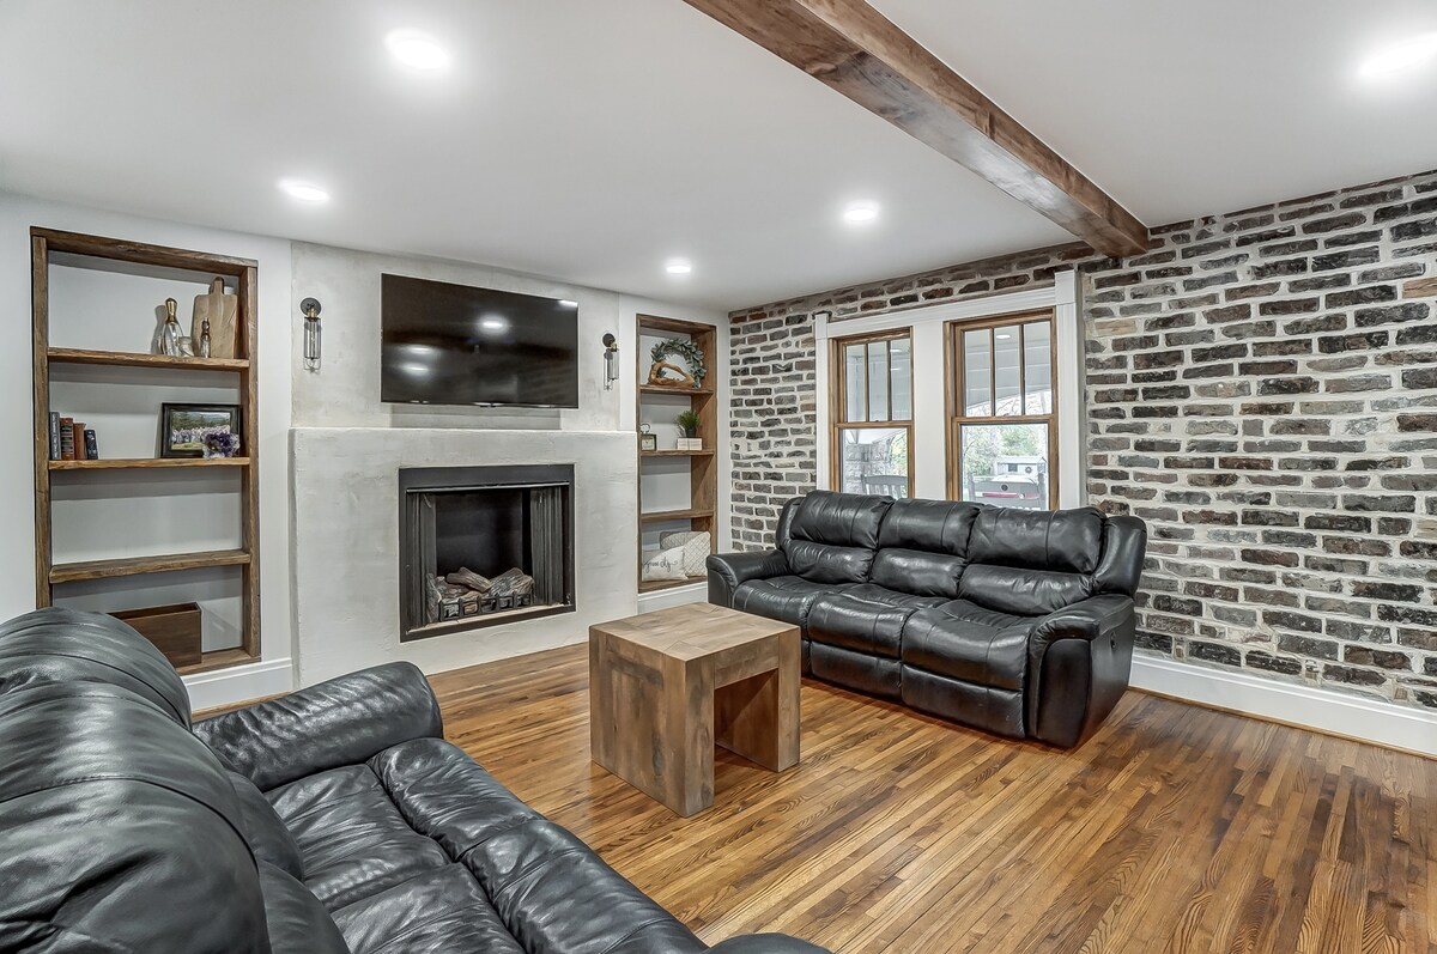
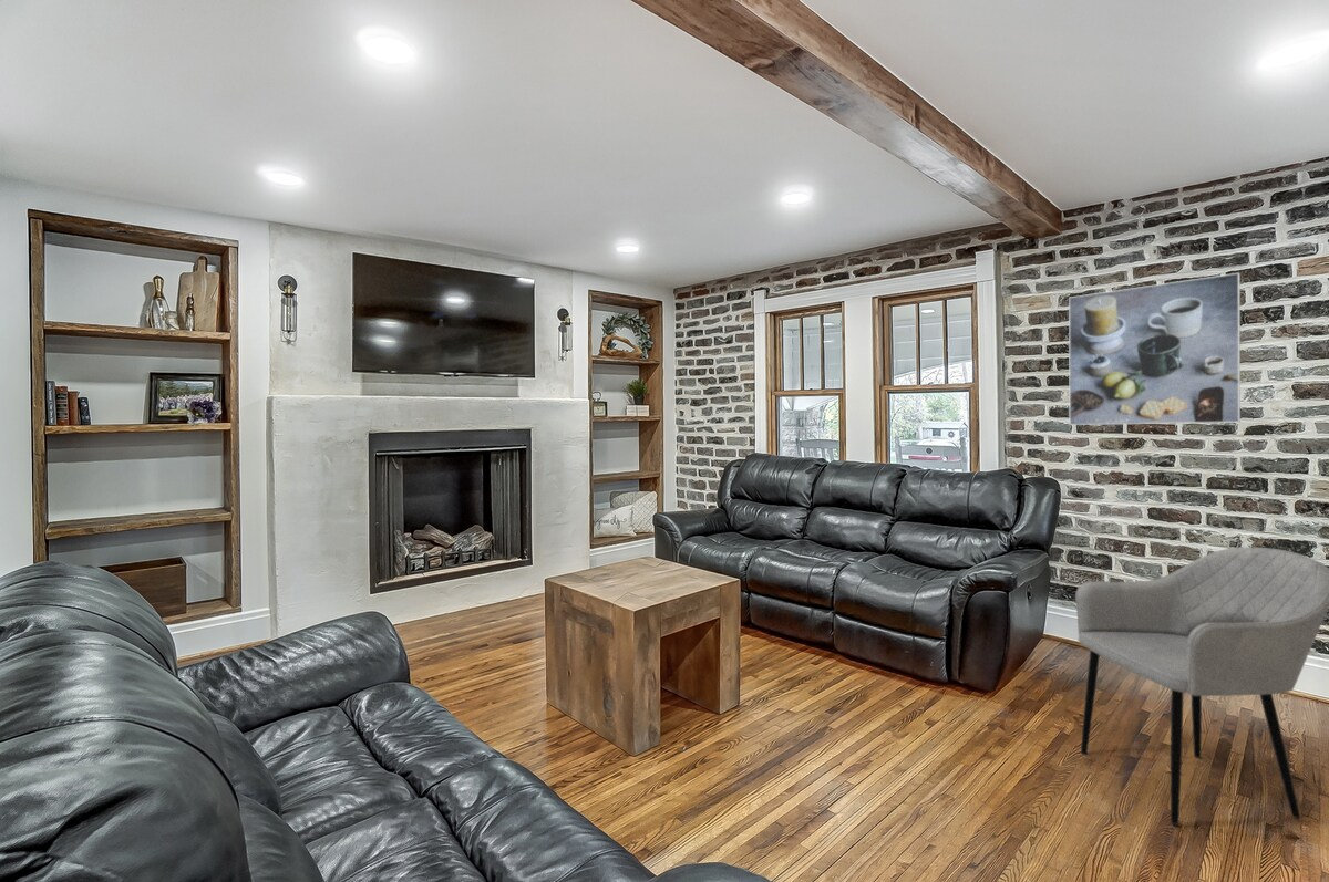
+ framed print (1147, 354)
+ armchair (1201, 667)
